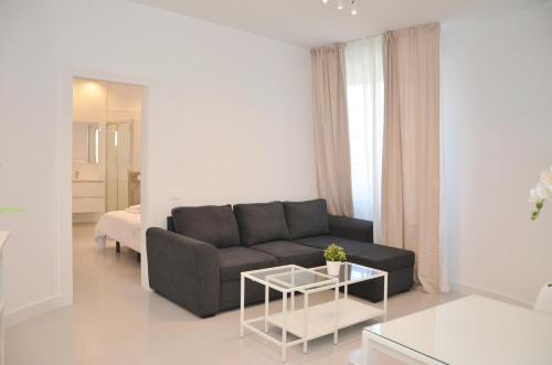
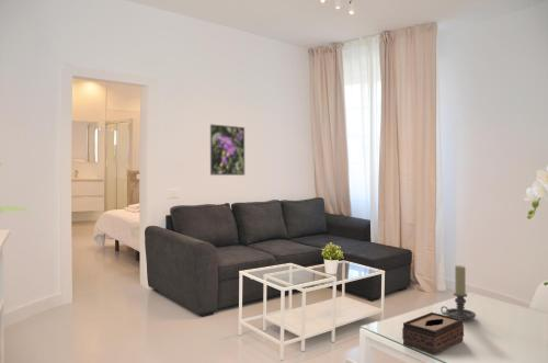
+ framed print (227, 150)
+ tissue box (433, 331)
+ candle holder (457, 291)
